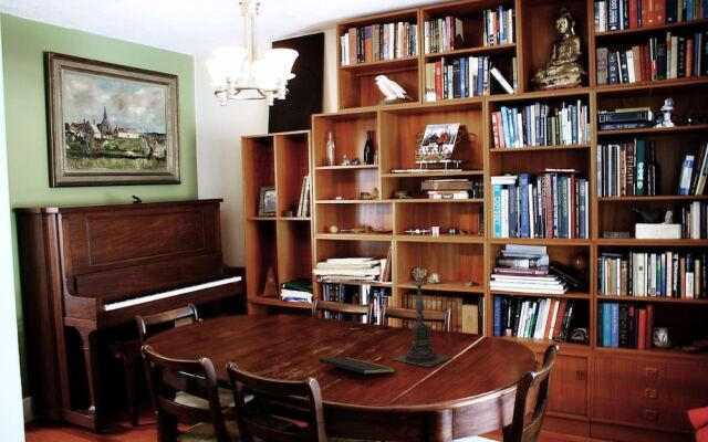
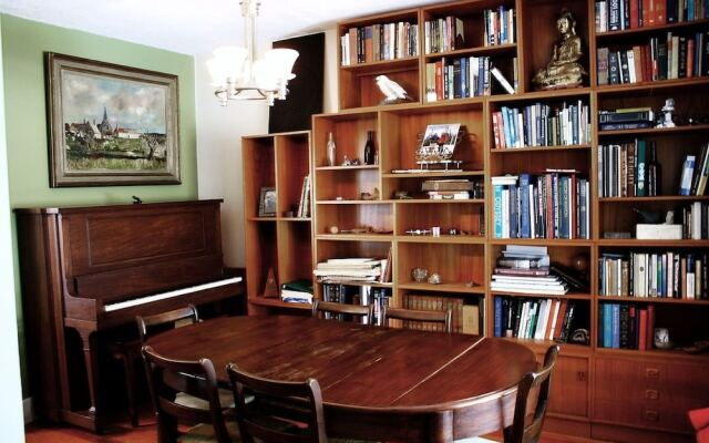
- notepad (356, 365)
- candle holder (420, 314)
